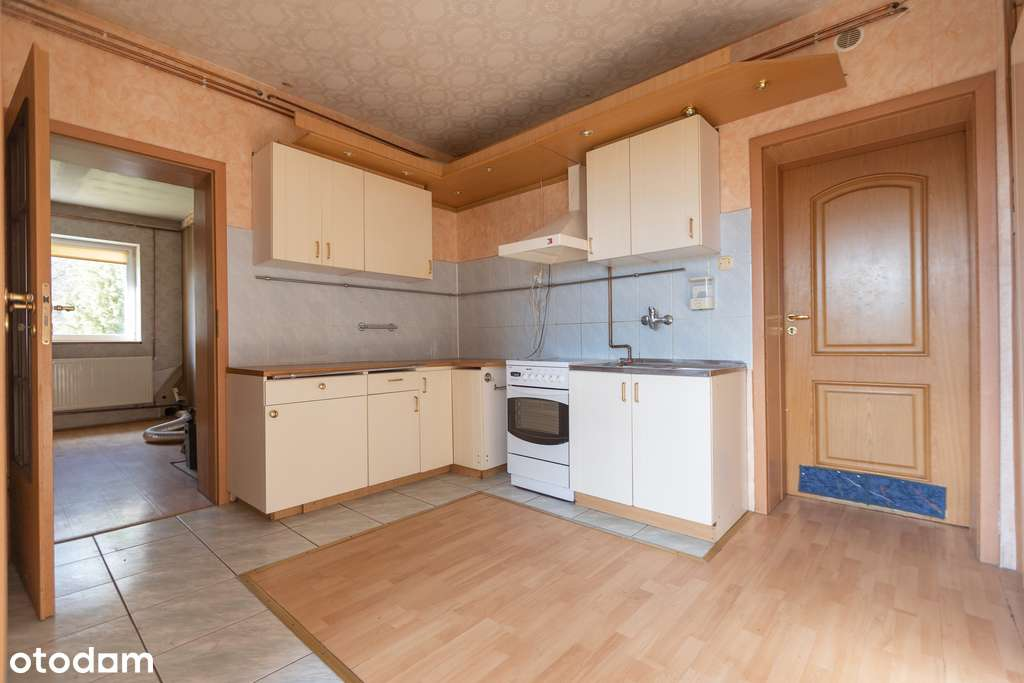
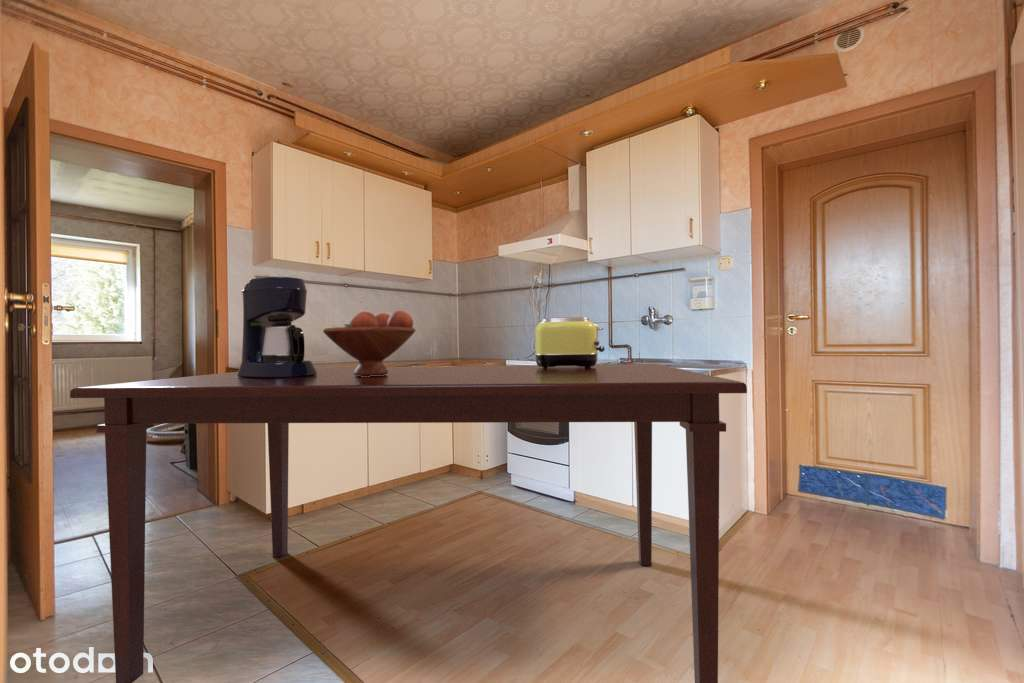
+ toaster (568, 342)
+ fruit bowl (370, 342)
+ coffee maker (279, 327)
+ dining table (435, 422)
